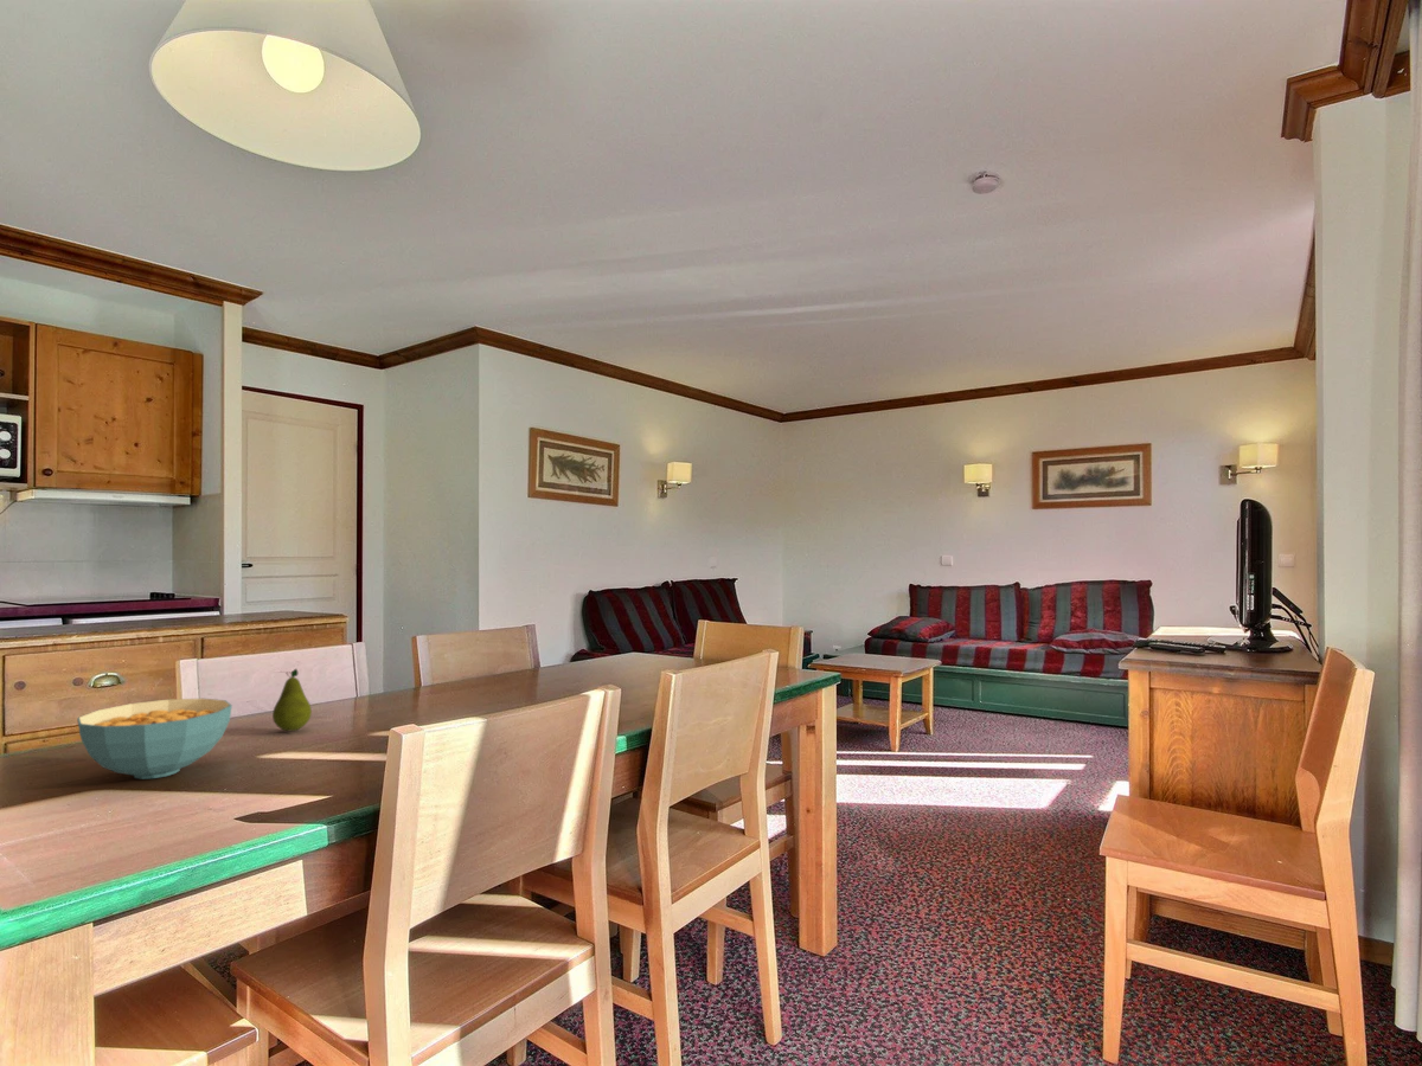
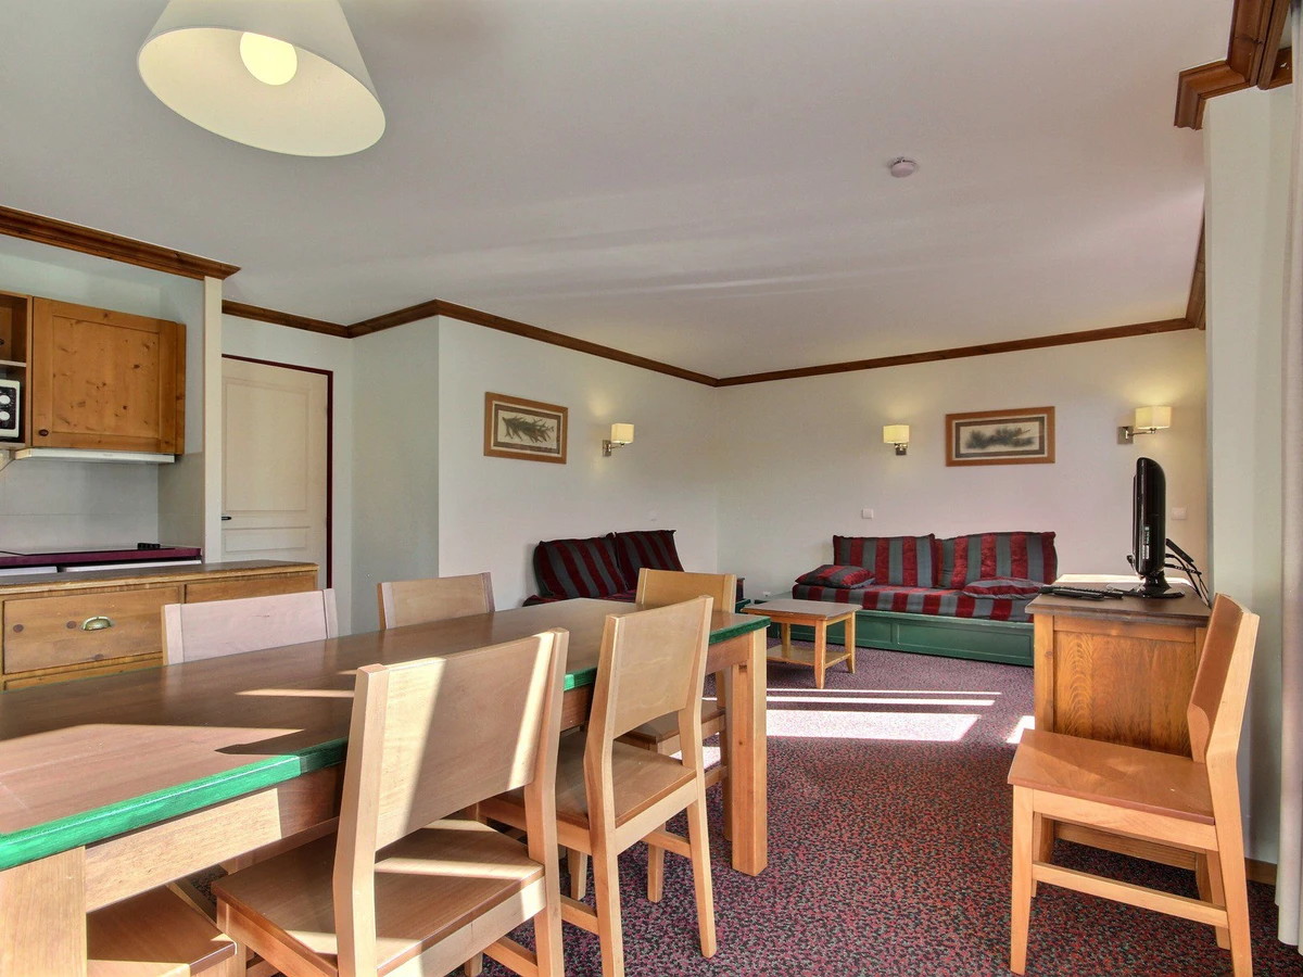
- cereal bowl (156, 741)
- fruit (292, 699)
